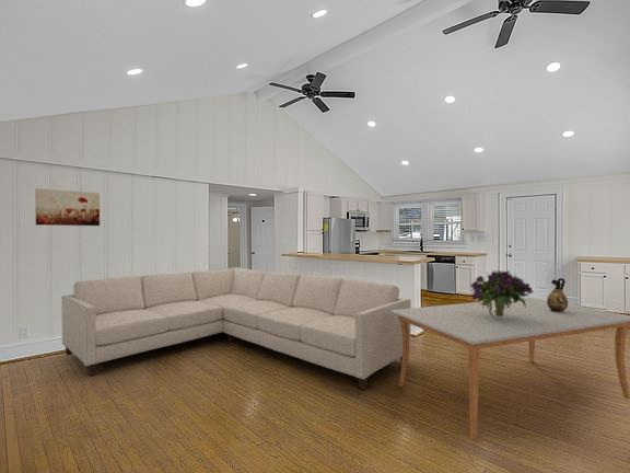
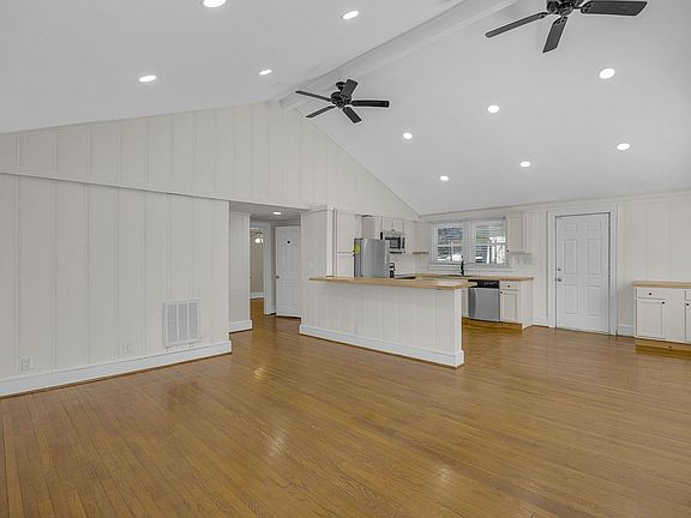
- sofa (229, 320)
- bouquet (499, 293)
- dining table (508, 344)
- ceramic jug (558, 295)
- wall art (69, 208)
